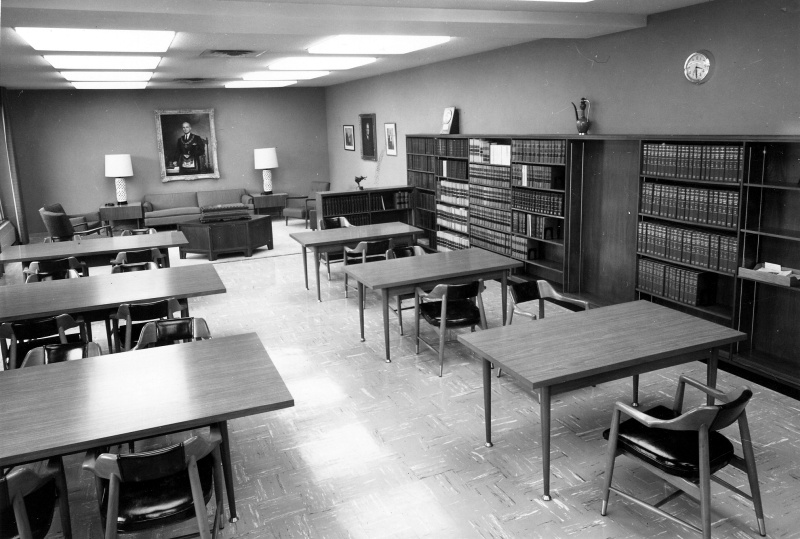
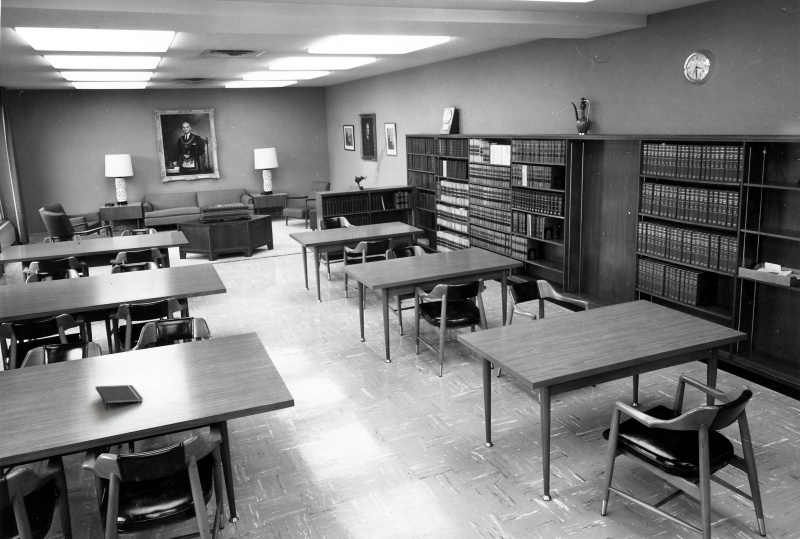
+ notepad (118, 393)
